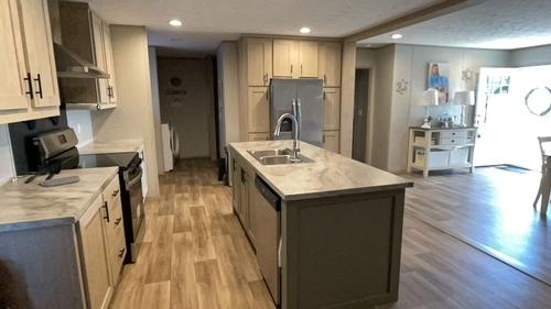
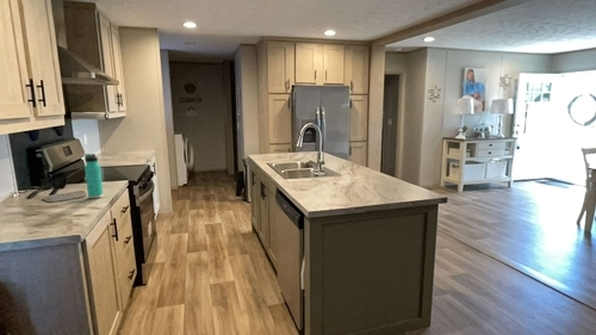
+ thermos bottle (93, 175)
